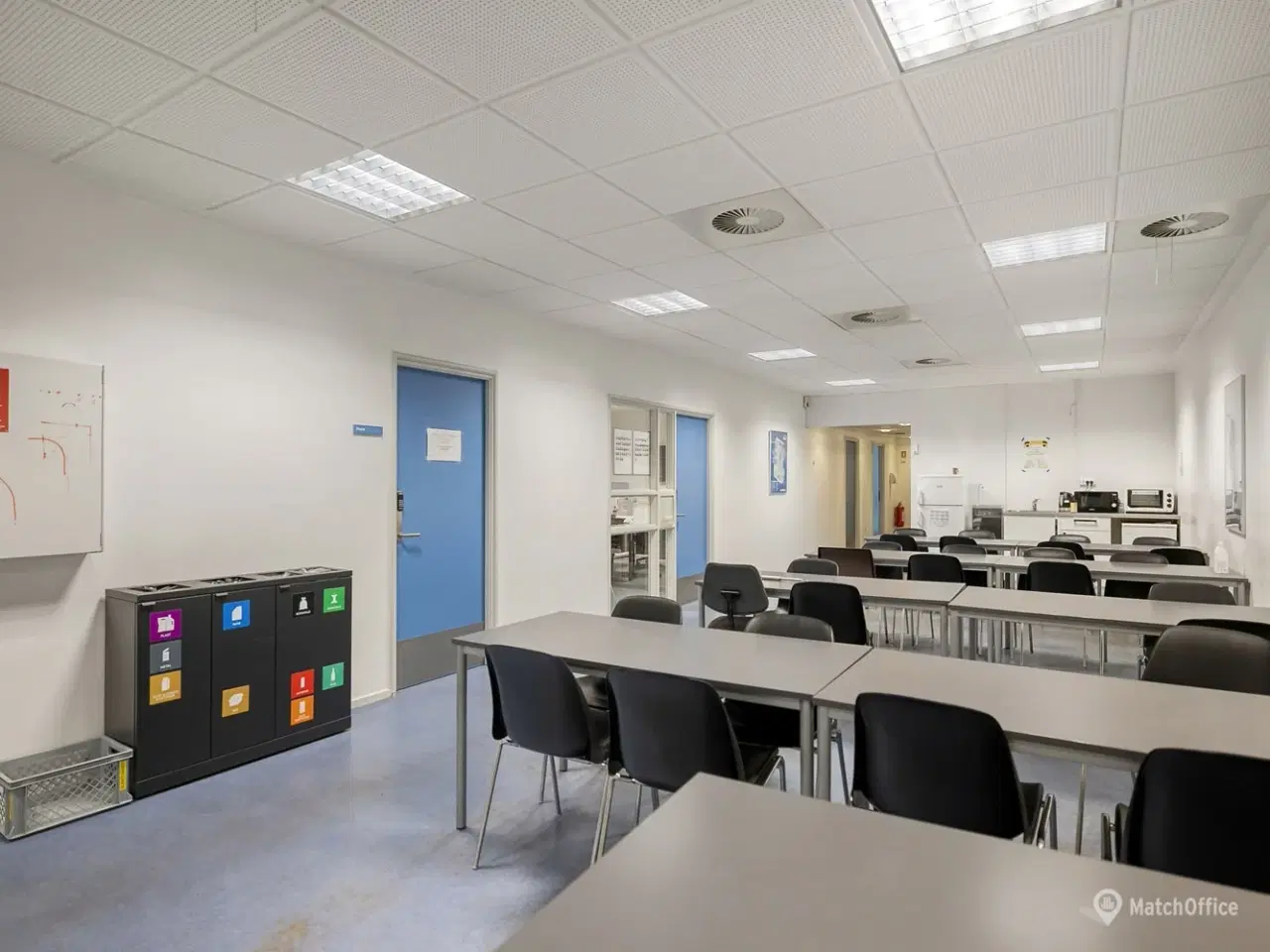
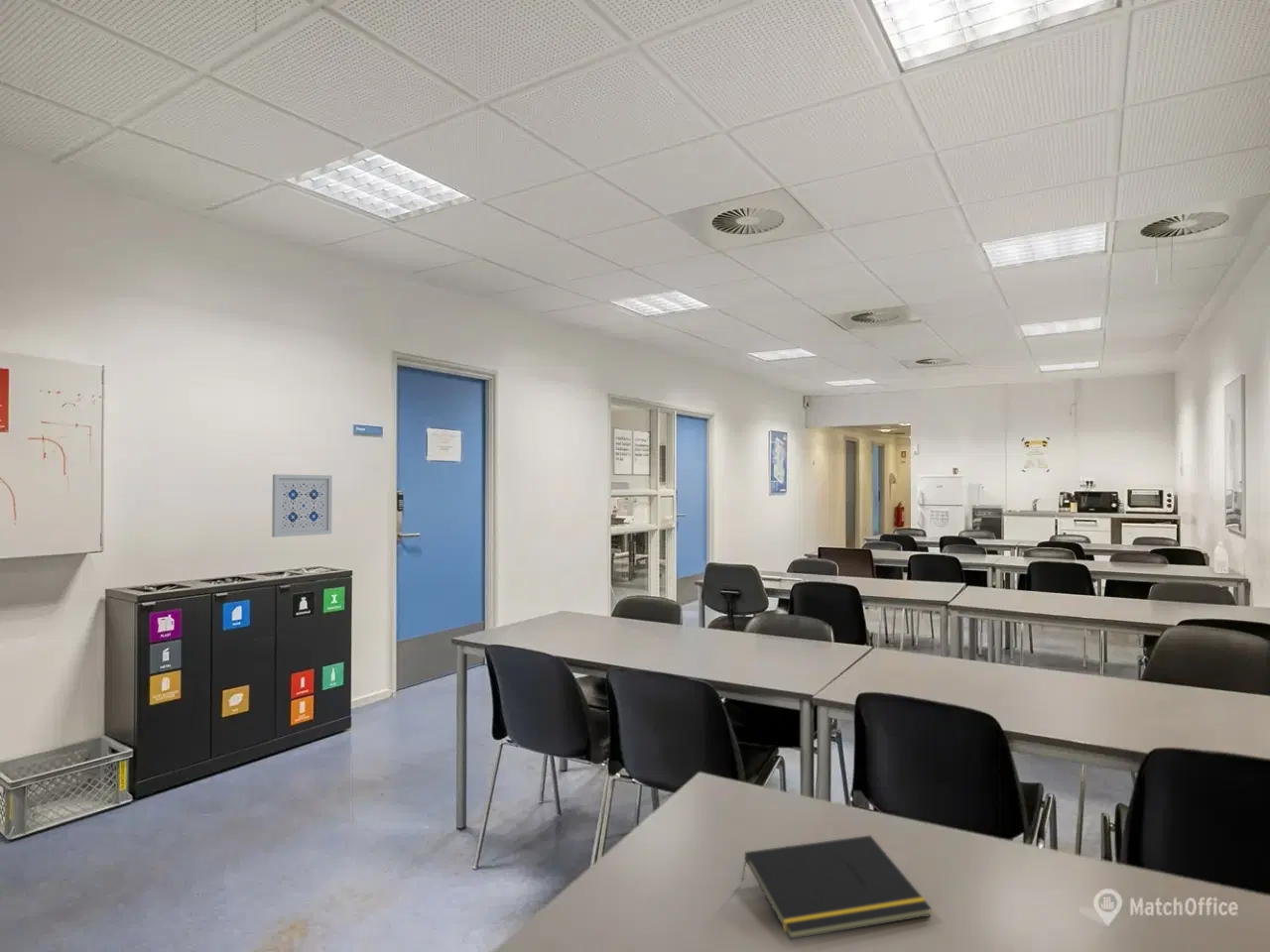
+ notepad (833, 882)
+ wall art (303, 505)
